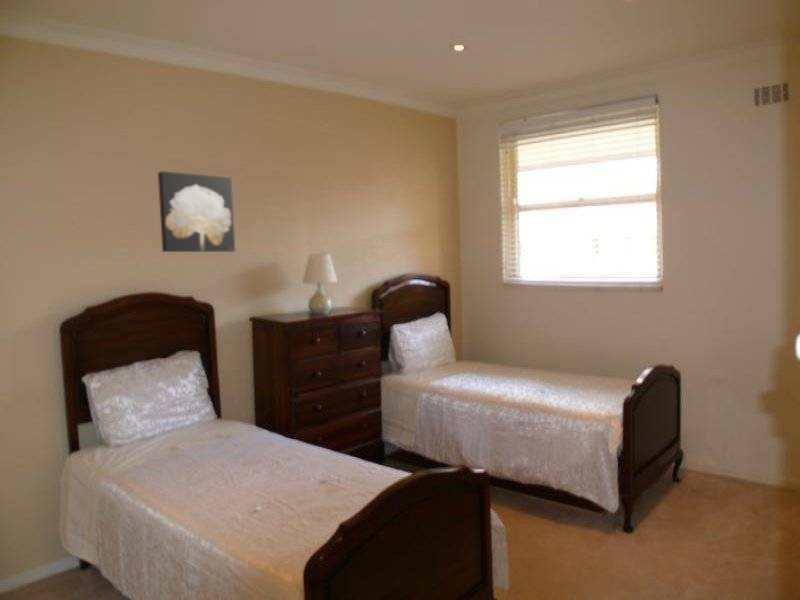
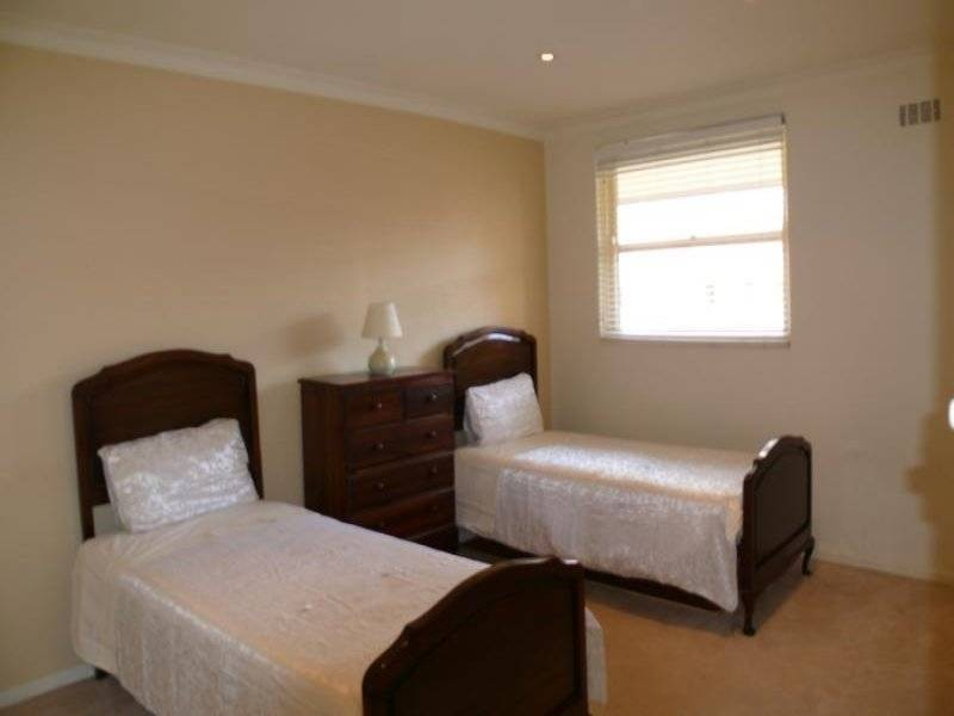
- wall art (198, 213)
